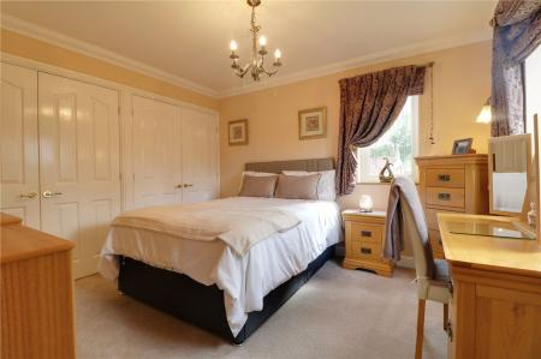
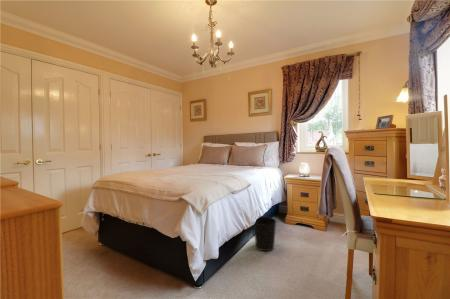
+ wastebasket (264, 233)
